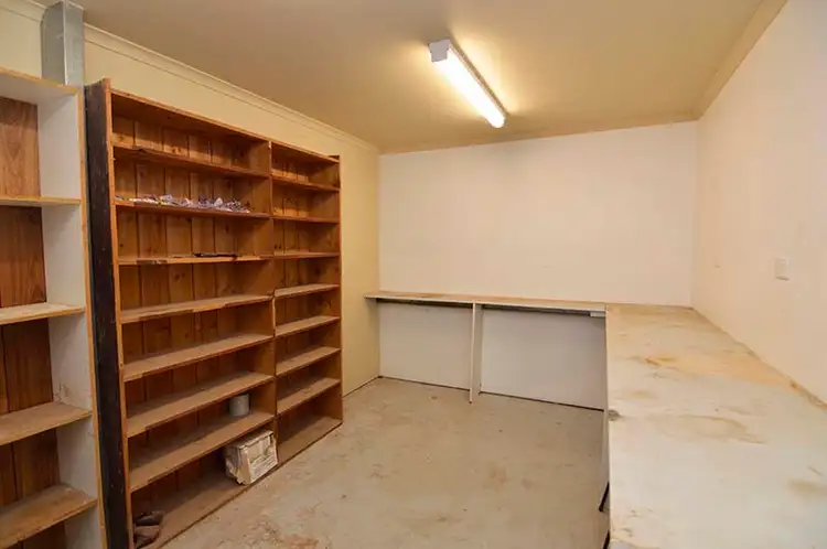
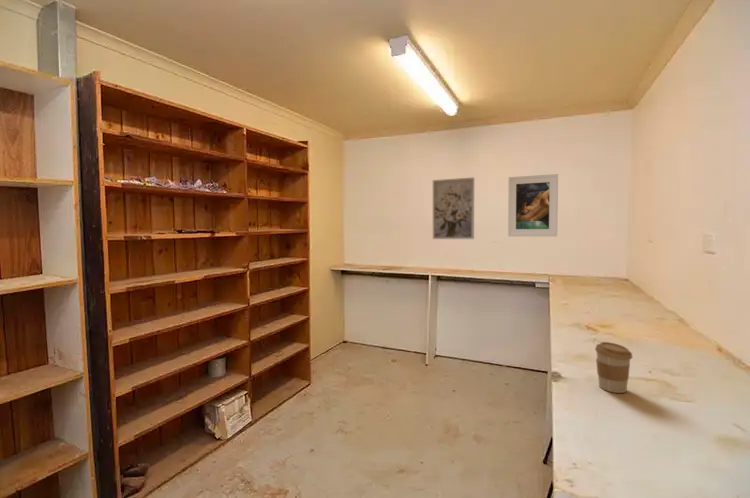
+ wall art (453, 209)
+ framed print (532, 206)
+ coffee cup (613, 366)
